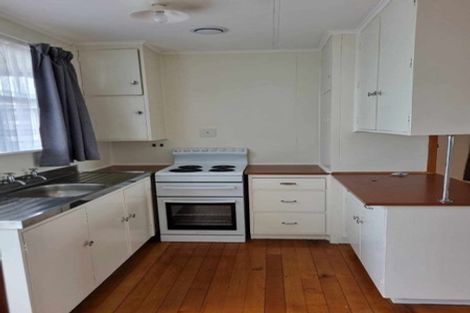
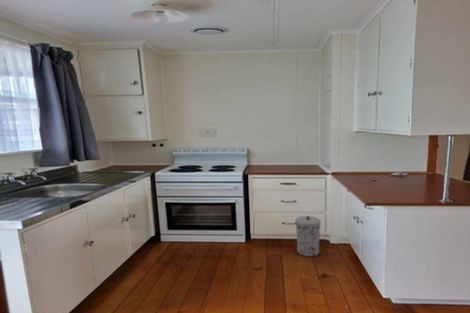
+ trash can (308, 234)
